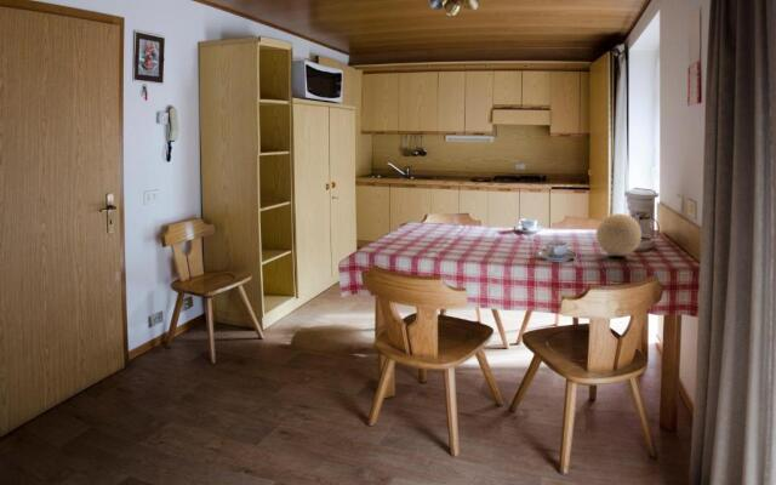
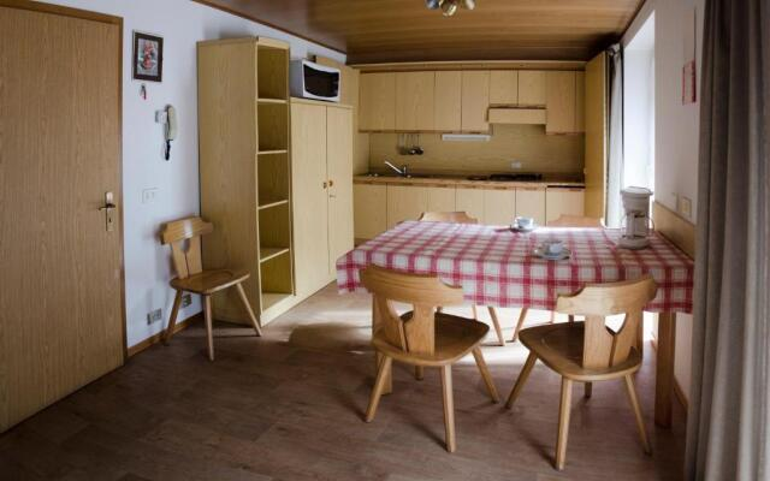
- decorative orb (618, 234)
